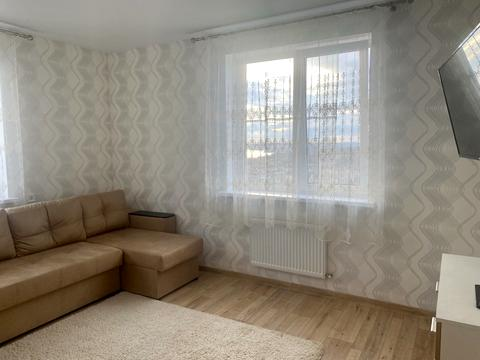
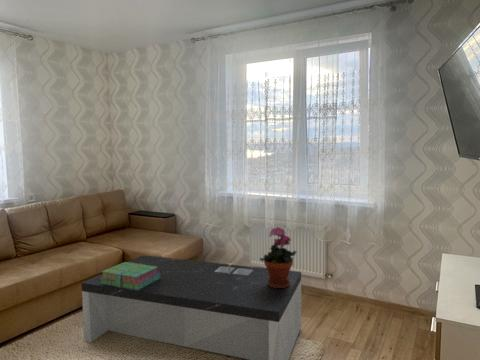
+ potted plant (279, 255)
+ stack of books (130, 274)
+ coffee table (195, 300)
